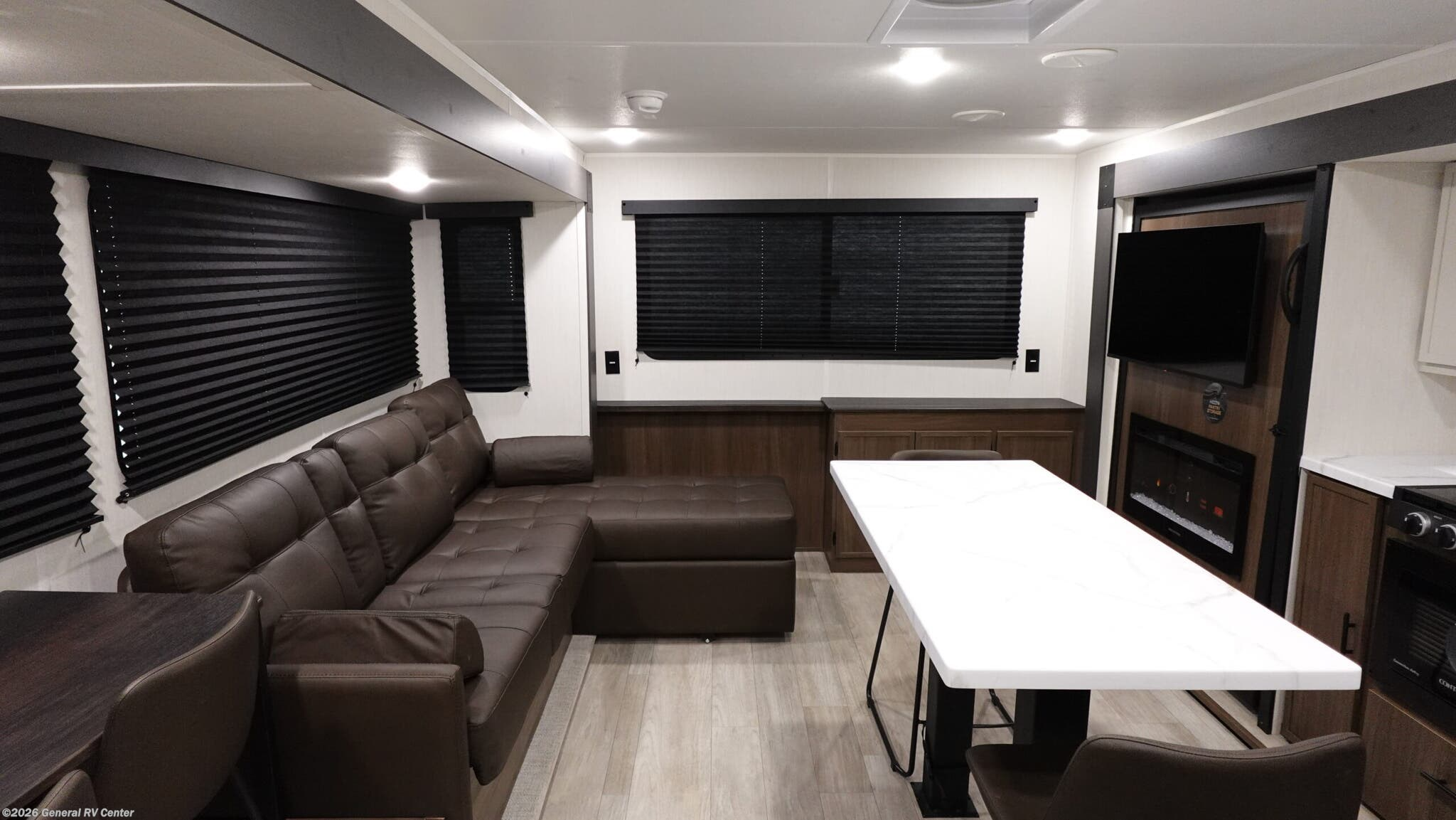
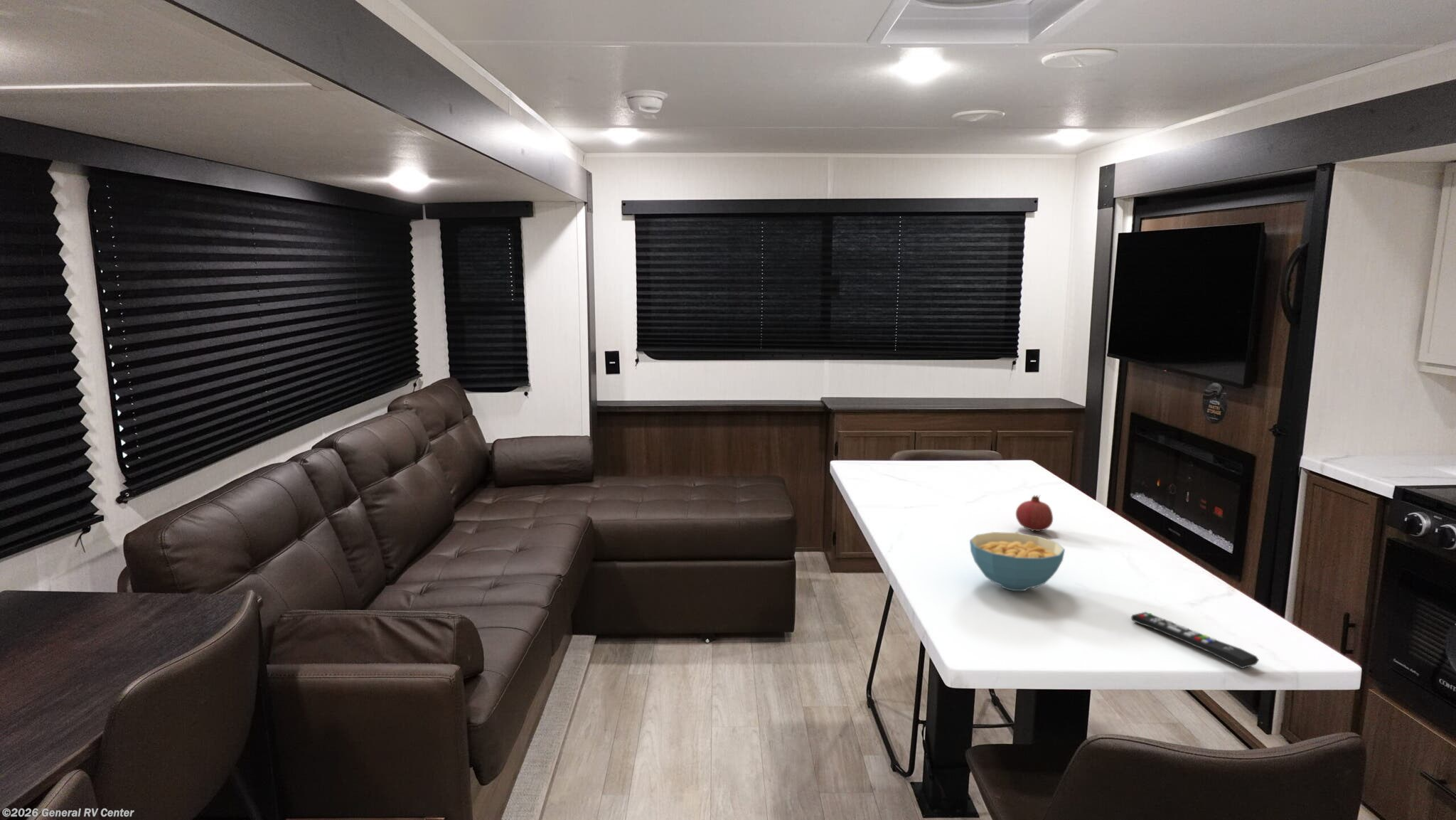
+ fruit (1034, 512)
+ cereal bowl (1015, 565)
+ remote control (1191, 637)
